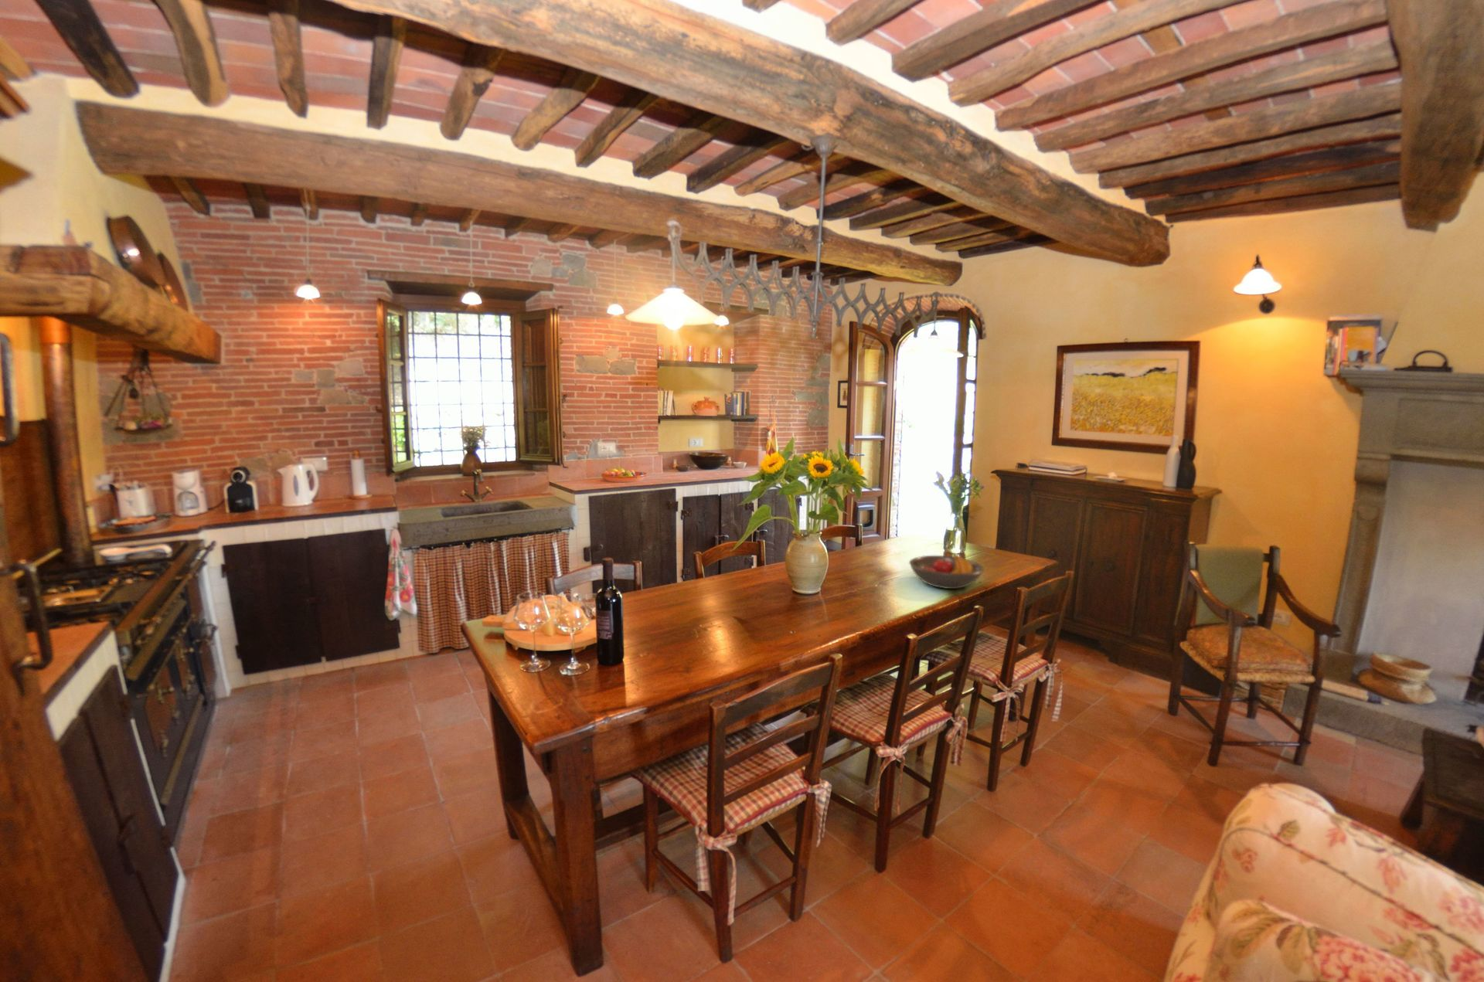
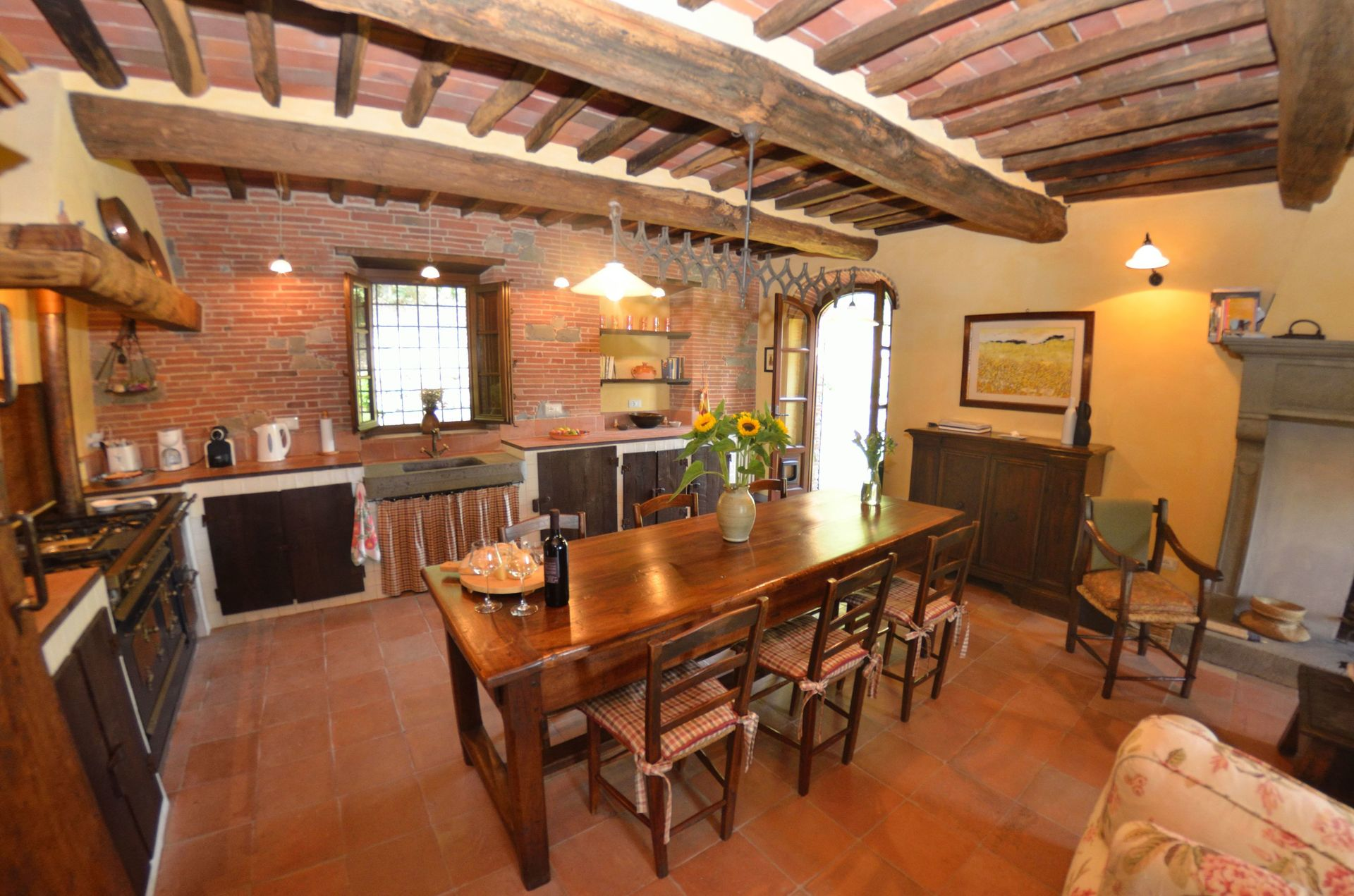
- fruit bowl (945, 571)
